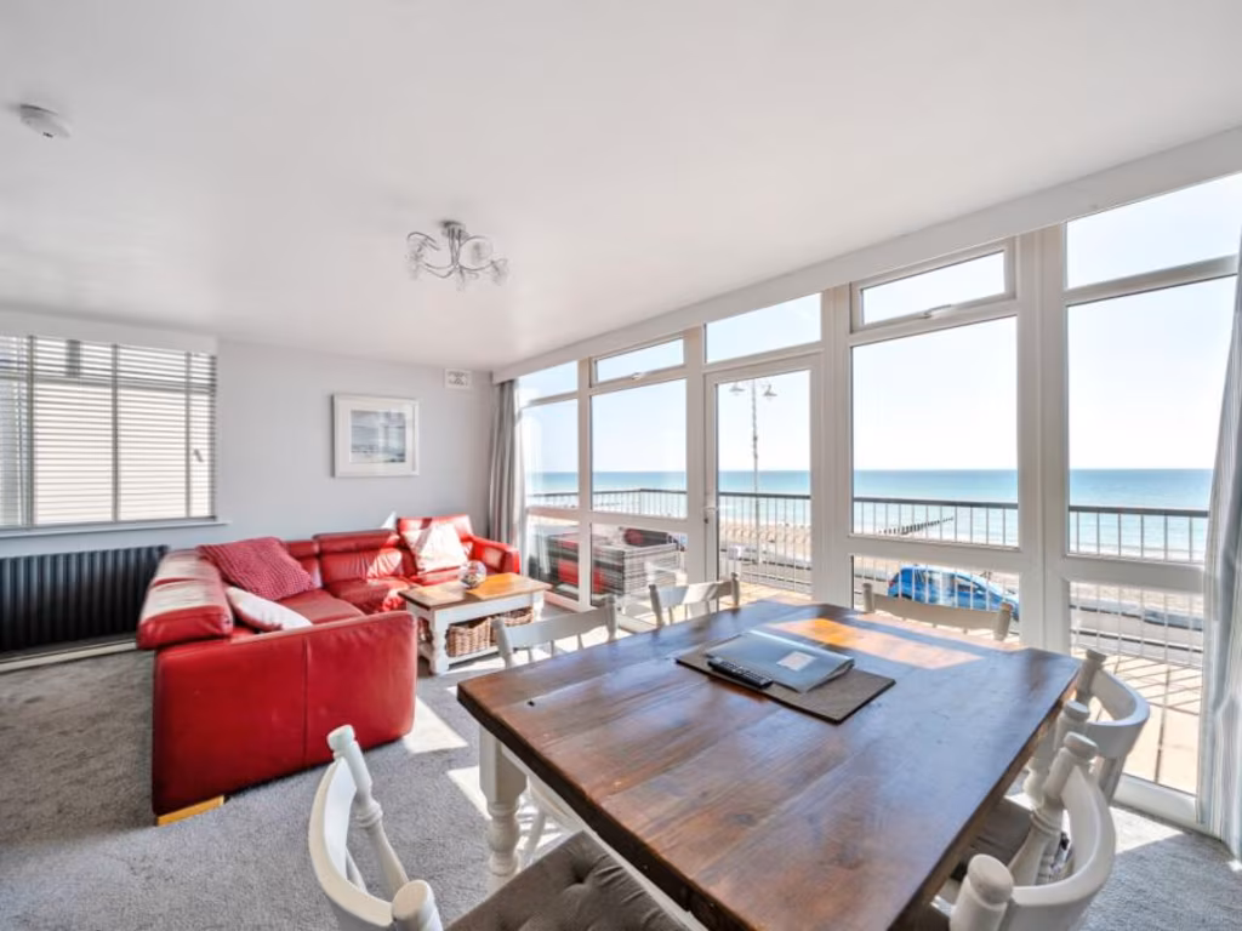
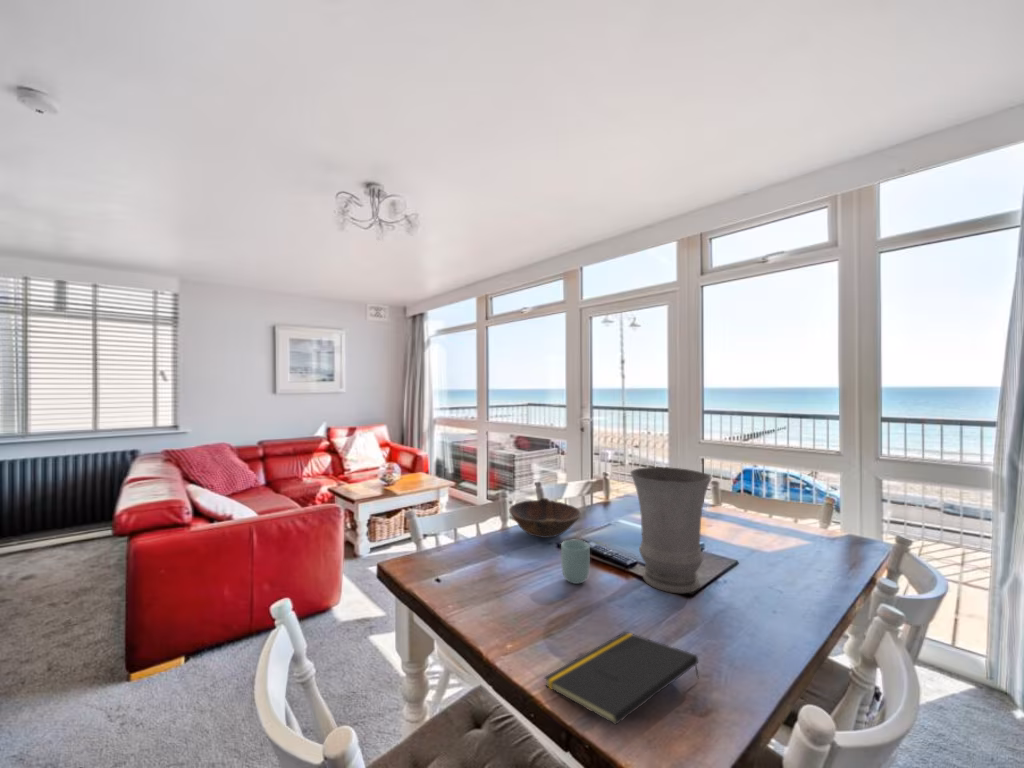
+ cup (575, 562)
+ vase (670, 527)
+ notepad (621, 670)
+ bowl (544, 521)
